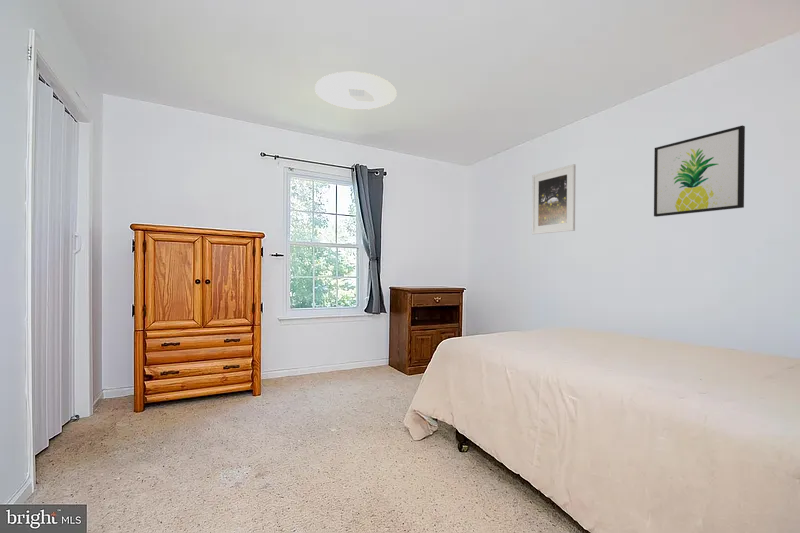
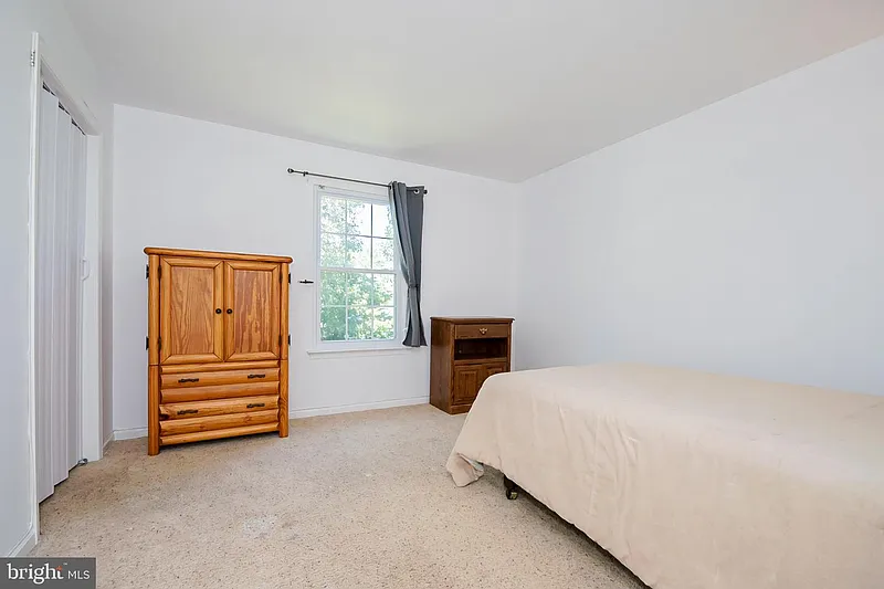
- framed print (552, 201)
- ceiling light (356, 88)
- wall art (695, 175)
